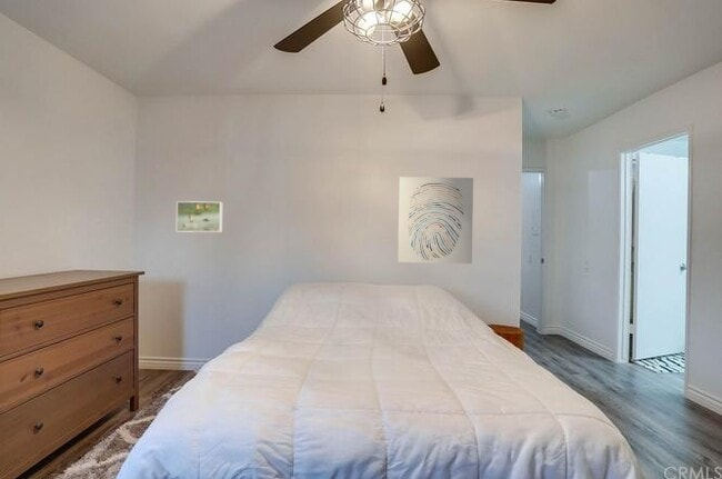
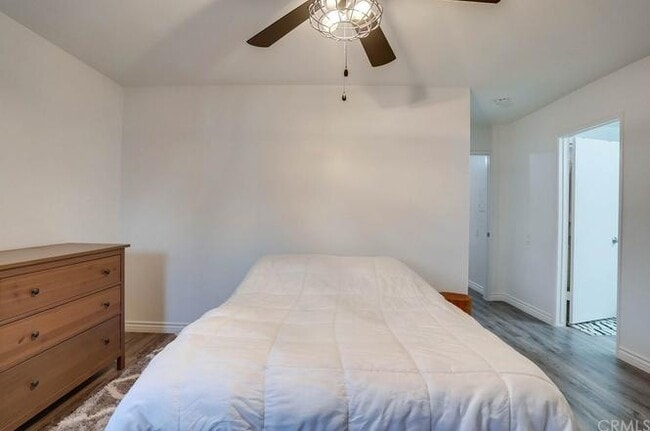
- wall art (434, 220)
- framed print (199, 217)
